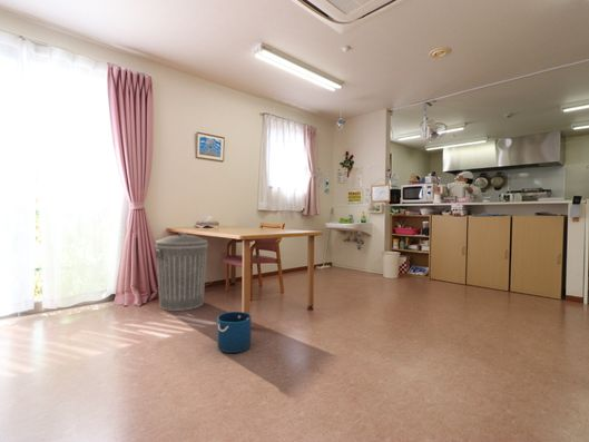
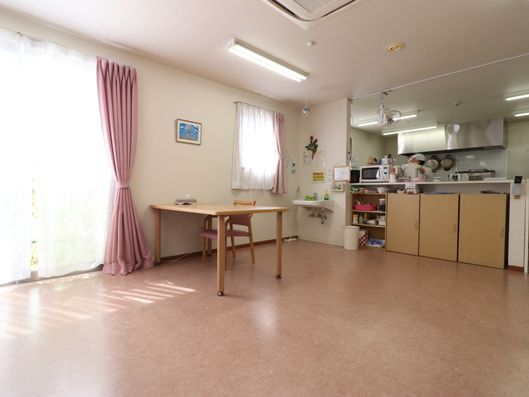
- trash can (181, 268)
- bucket (234, 331)
